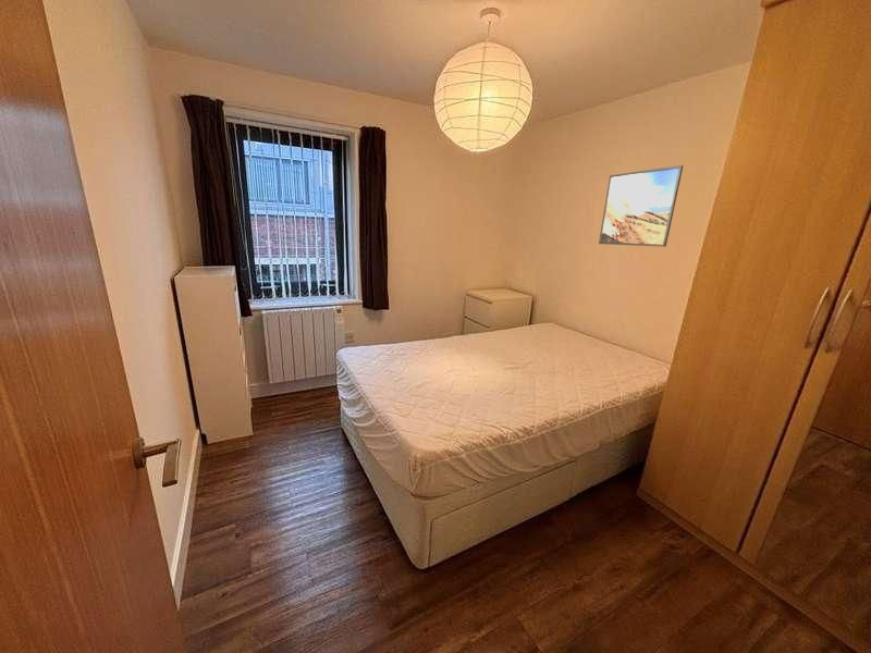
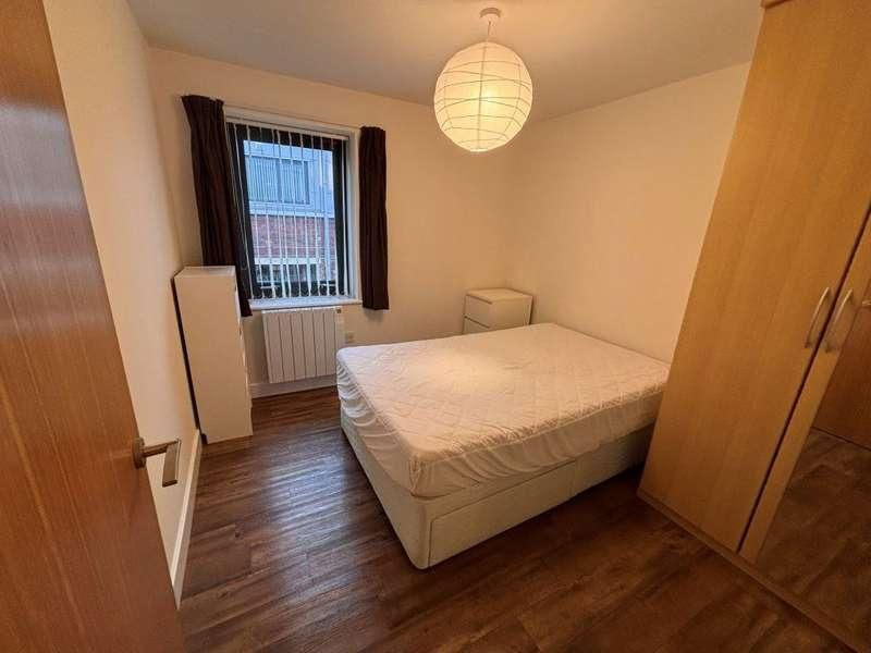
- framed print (636, 209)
